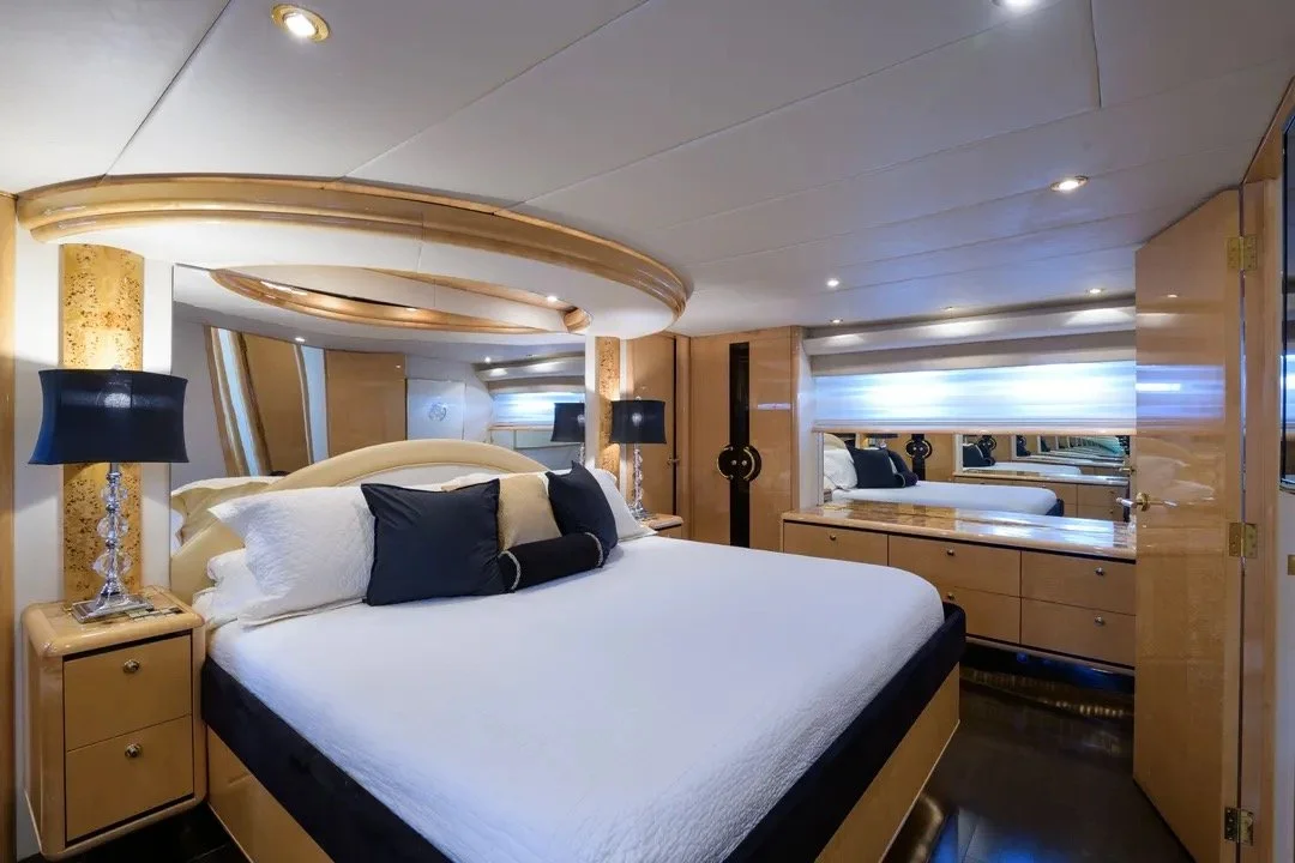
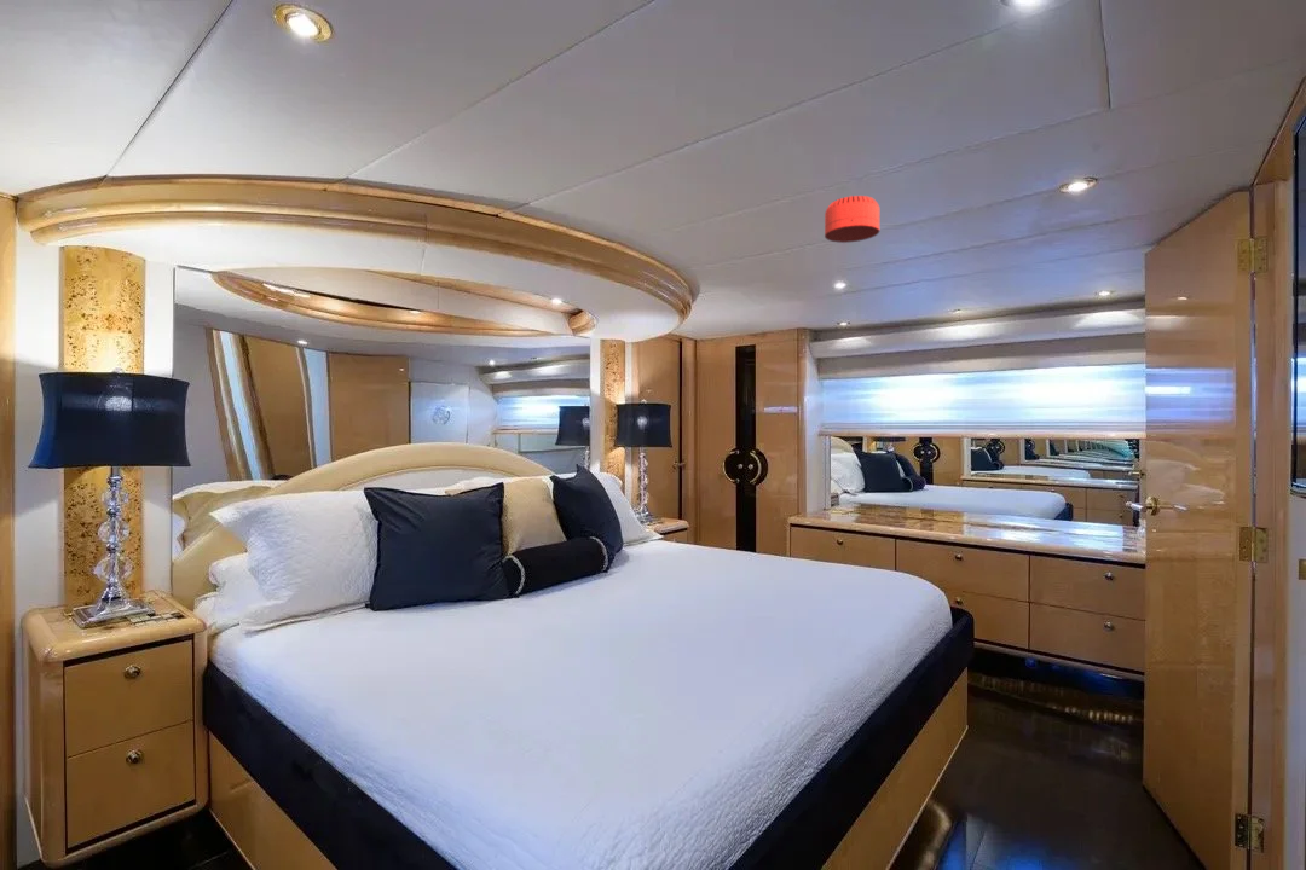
+ smoke detector (851, 219)
